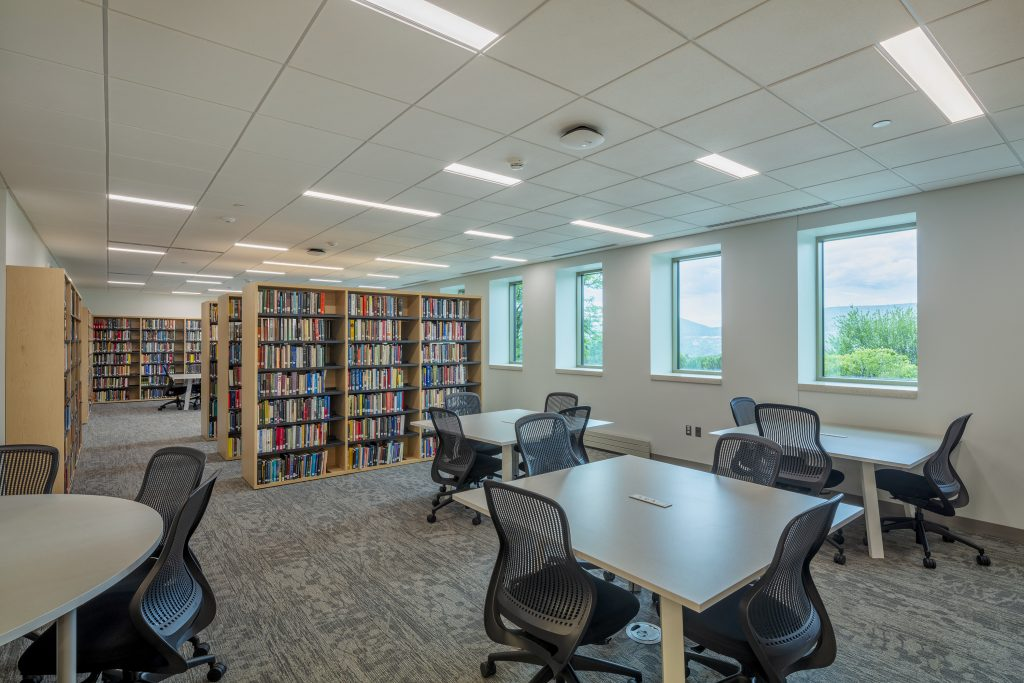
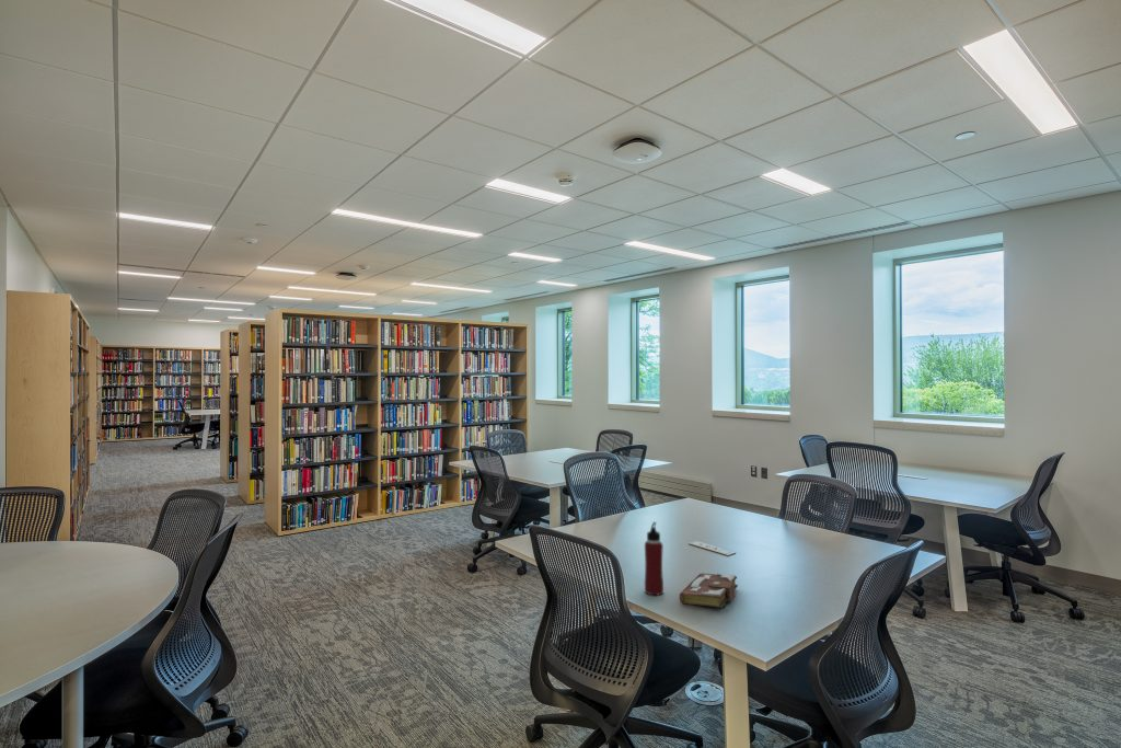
+ book (710, 588)
+ water bottle (654, 557)
